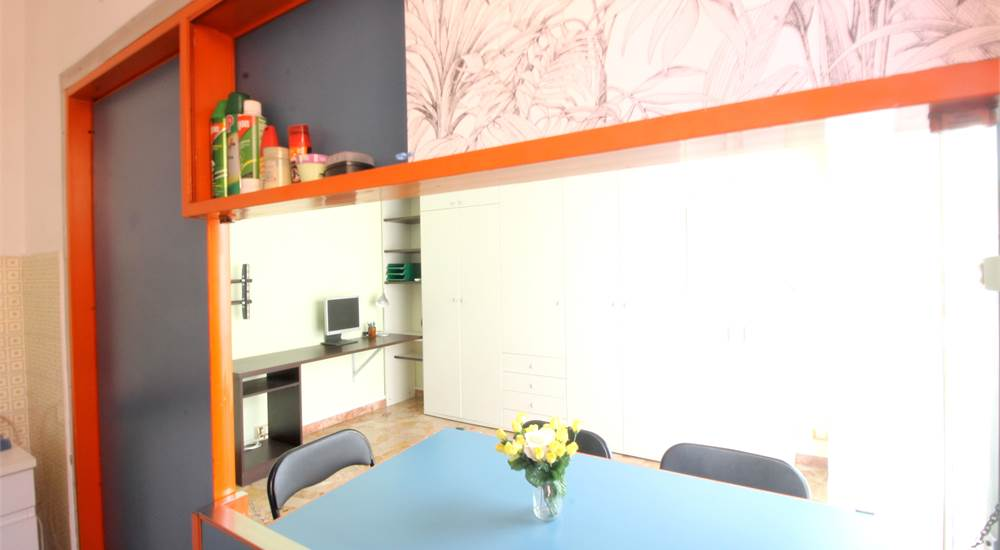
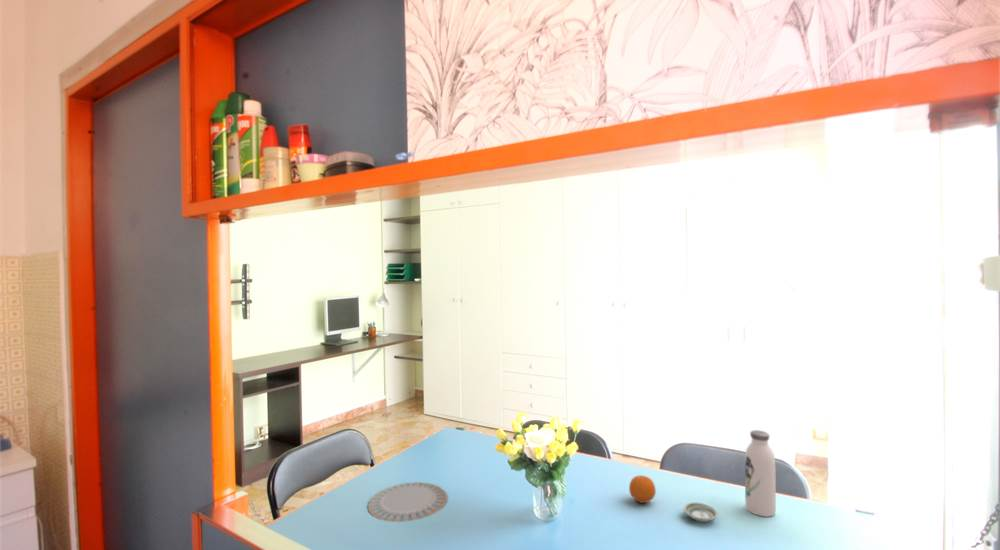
+ water bottle (760, 471)
+ saucer (700, 513)
+ fruit (642, 489)
+ chinaware (408, 499)
